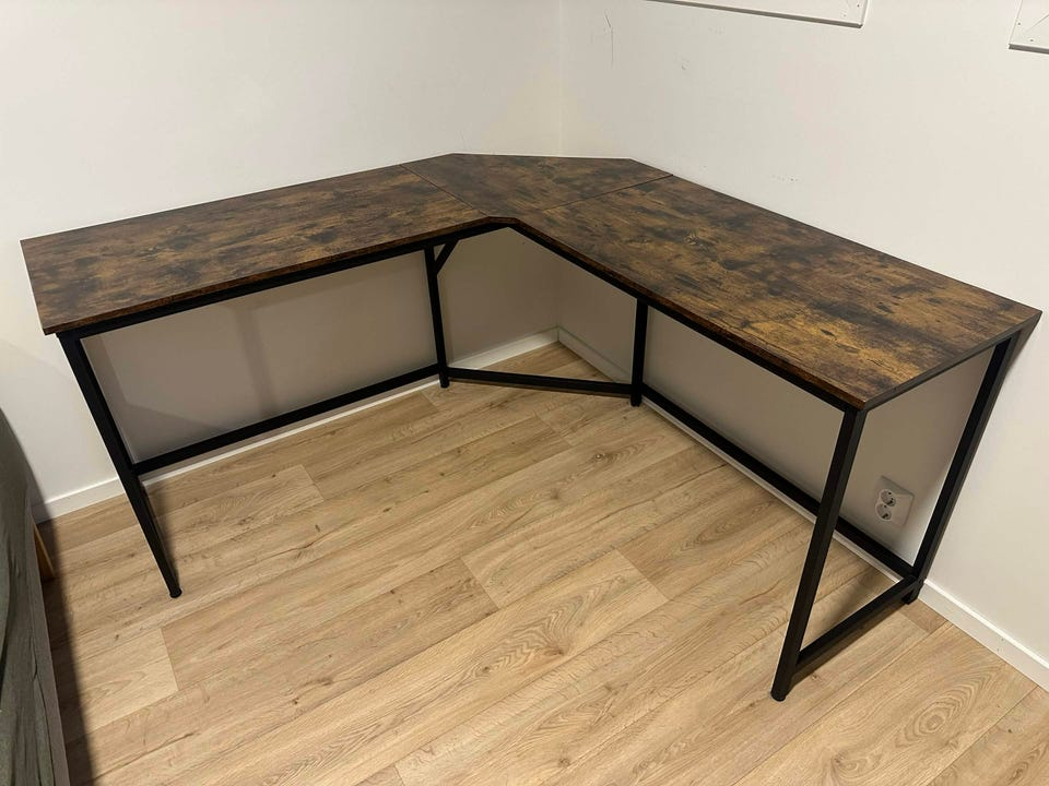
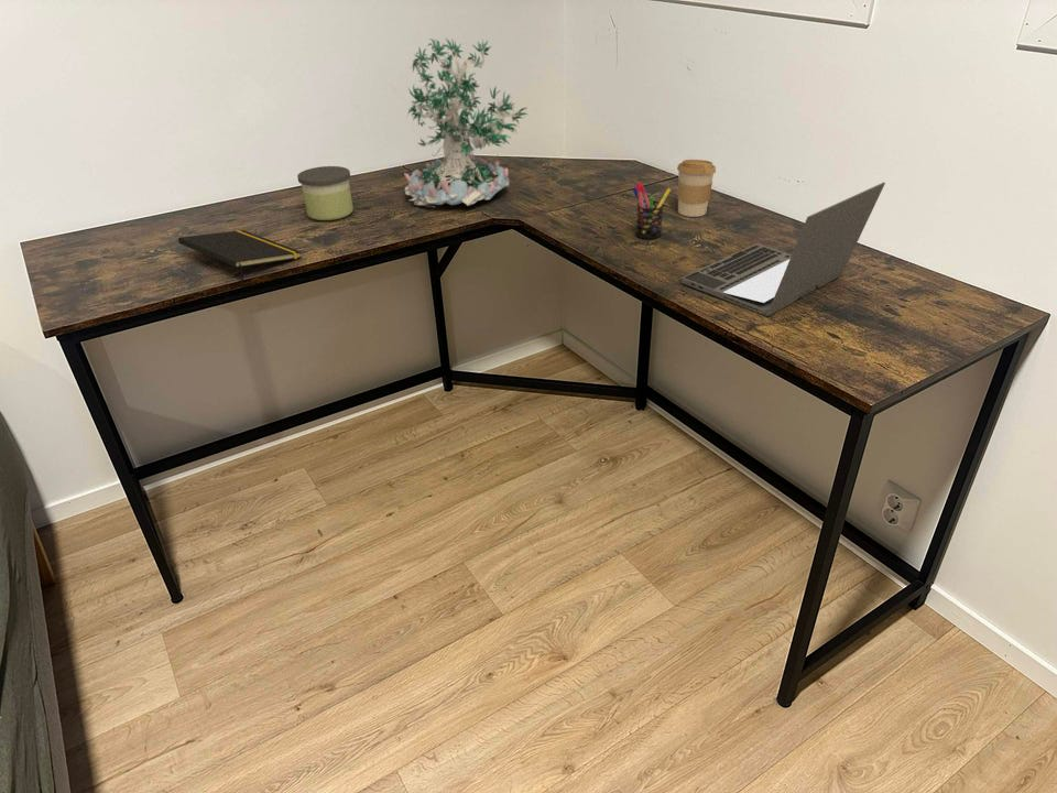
+ candle (327, 194)
+ plant (454, 118)
+ pen holder (649, 209)
+ notepad (240, 247)
+ coffee cup (694, 186)
+ laptop (774, 249)
